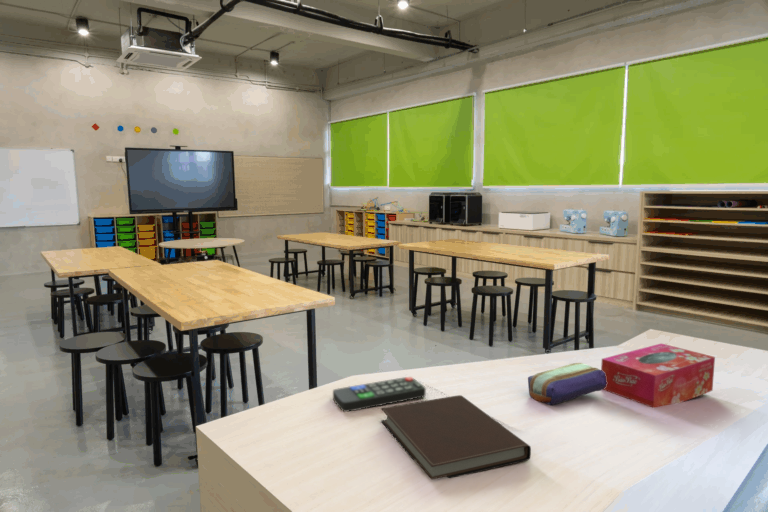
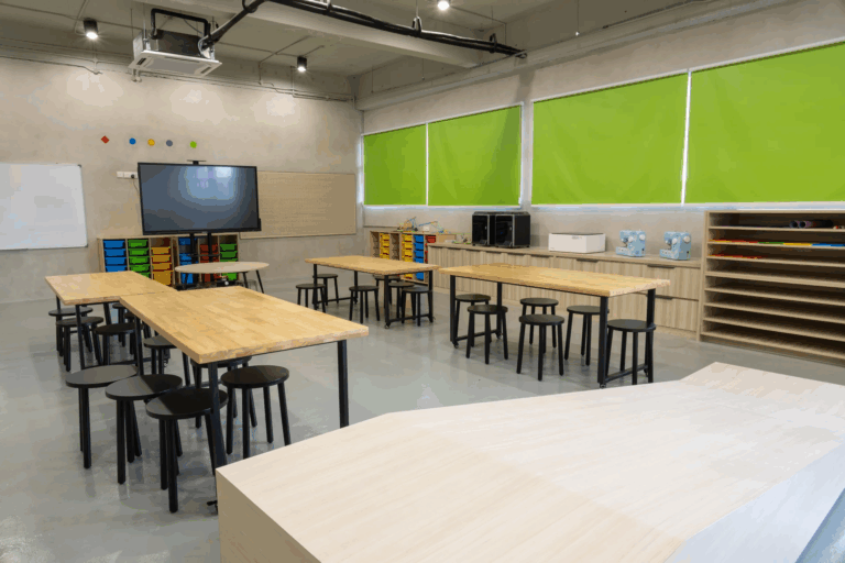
- tissue box (657, 374)
- pencil case (568, 383)
- remote control (379, 392)
- notebook (449, 431)
